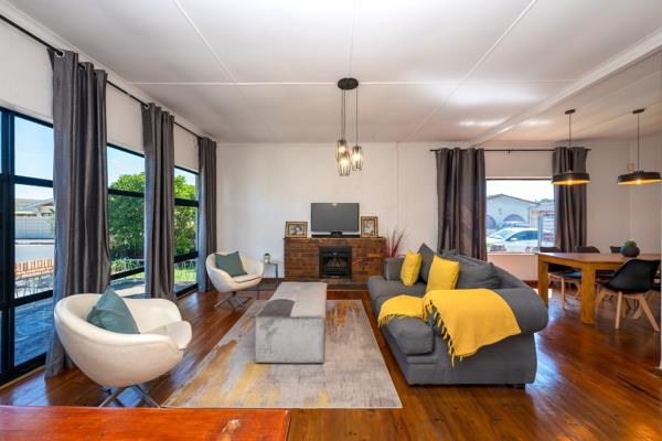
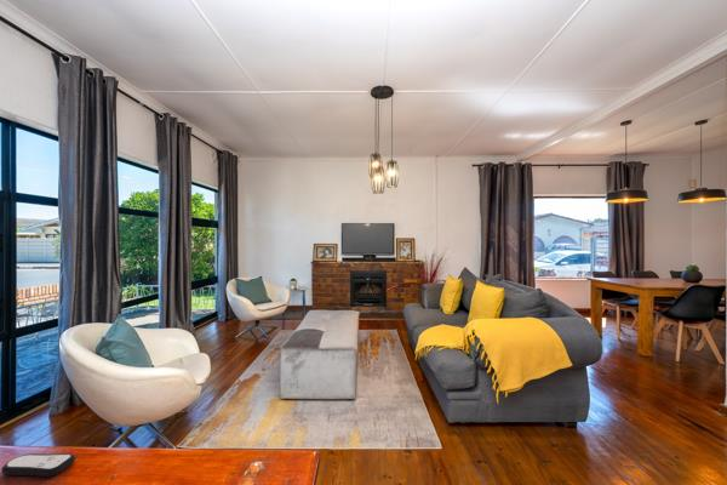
+ remote control (38, 463)
